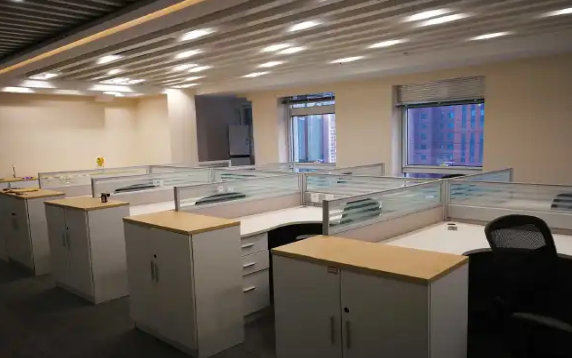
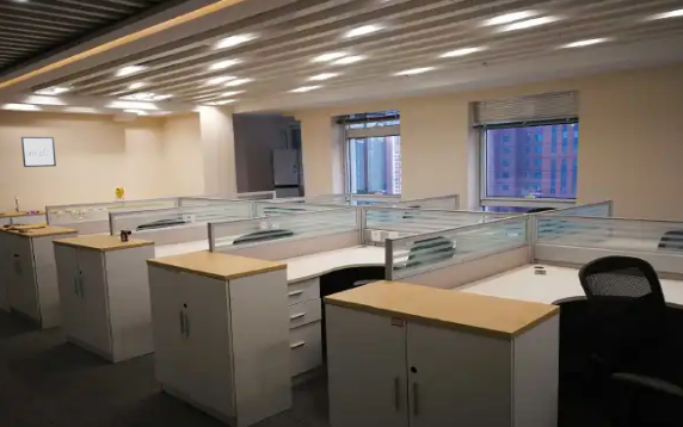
+ wall art (38, 151)
